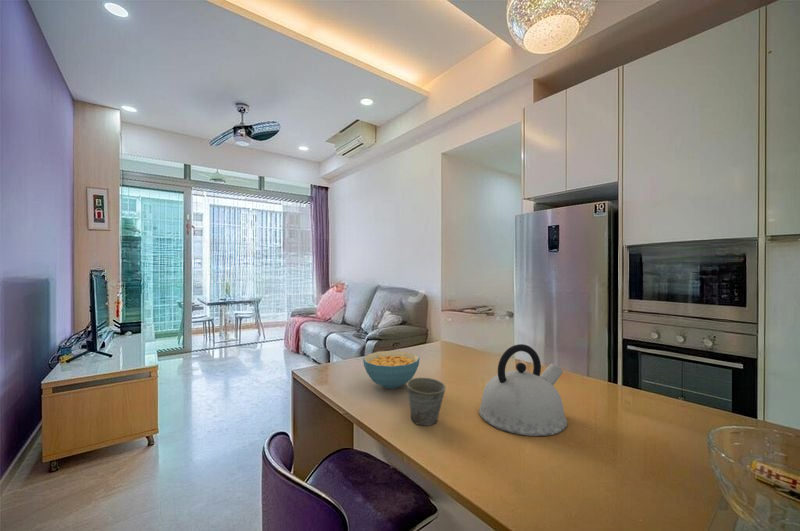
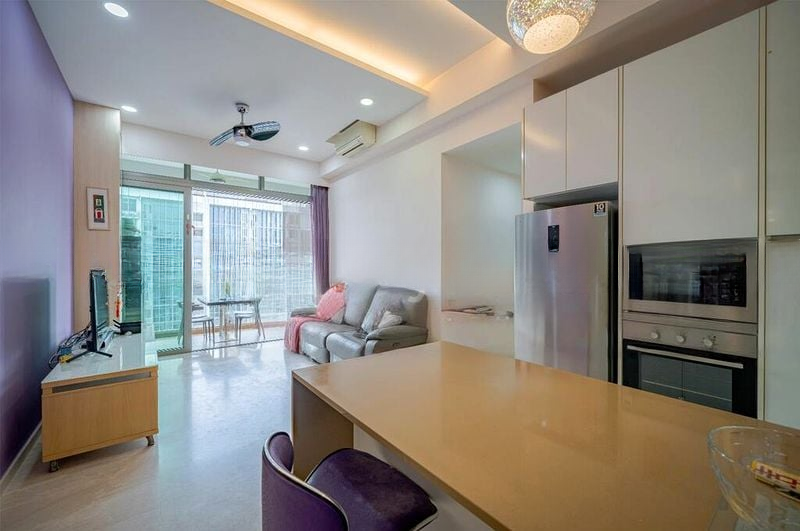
- cereal bowl (391, 371)
- mug (424, 400)
- kettle (524, 379)
